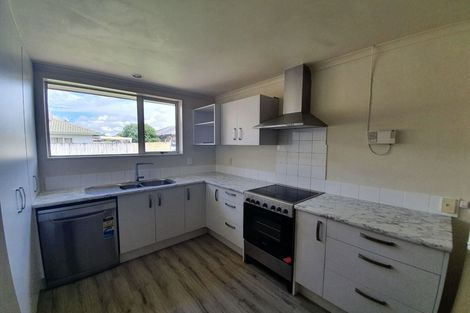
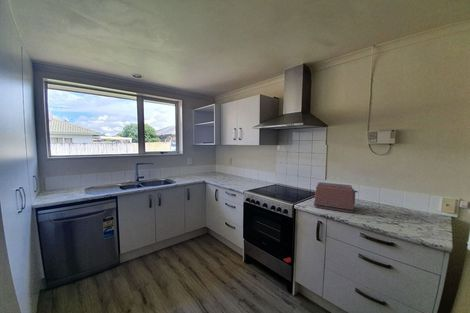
+ toaster (334, 196)
